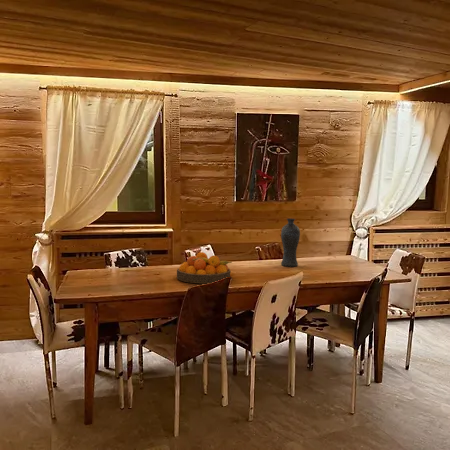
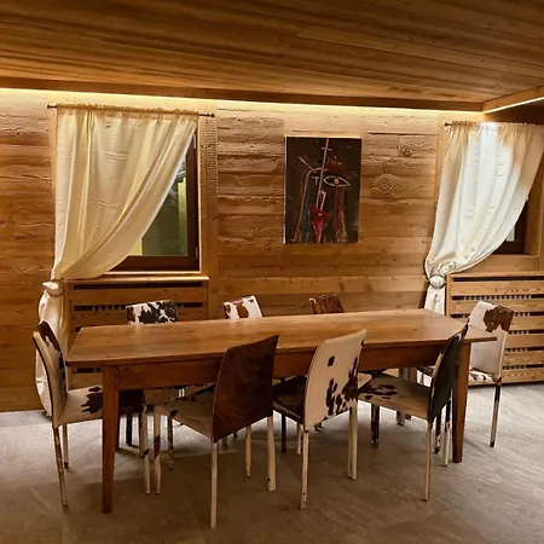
- vase (290, 242)
- fruit bowl (203, 266)
